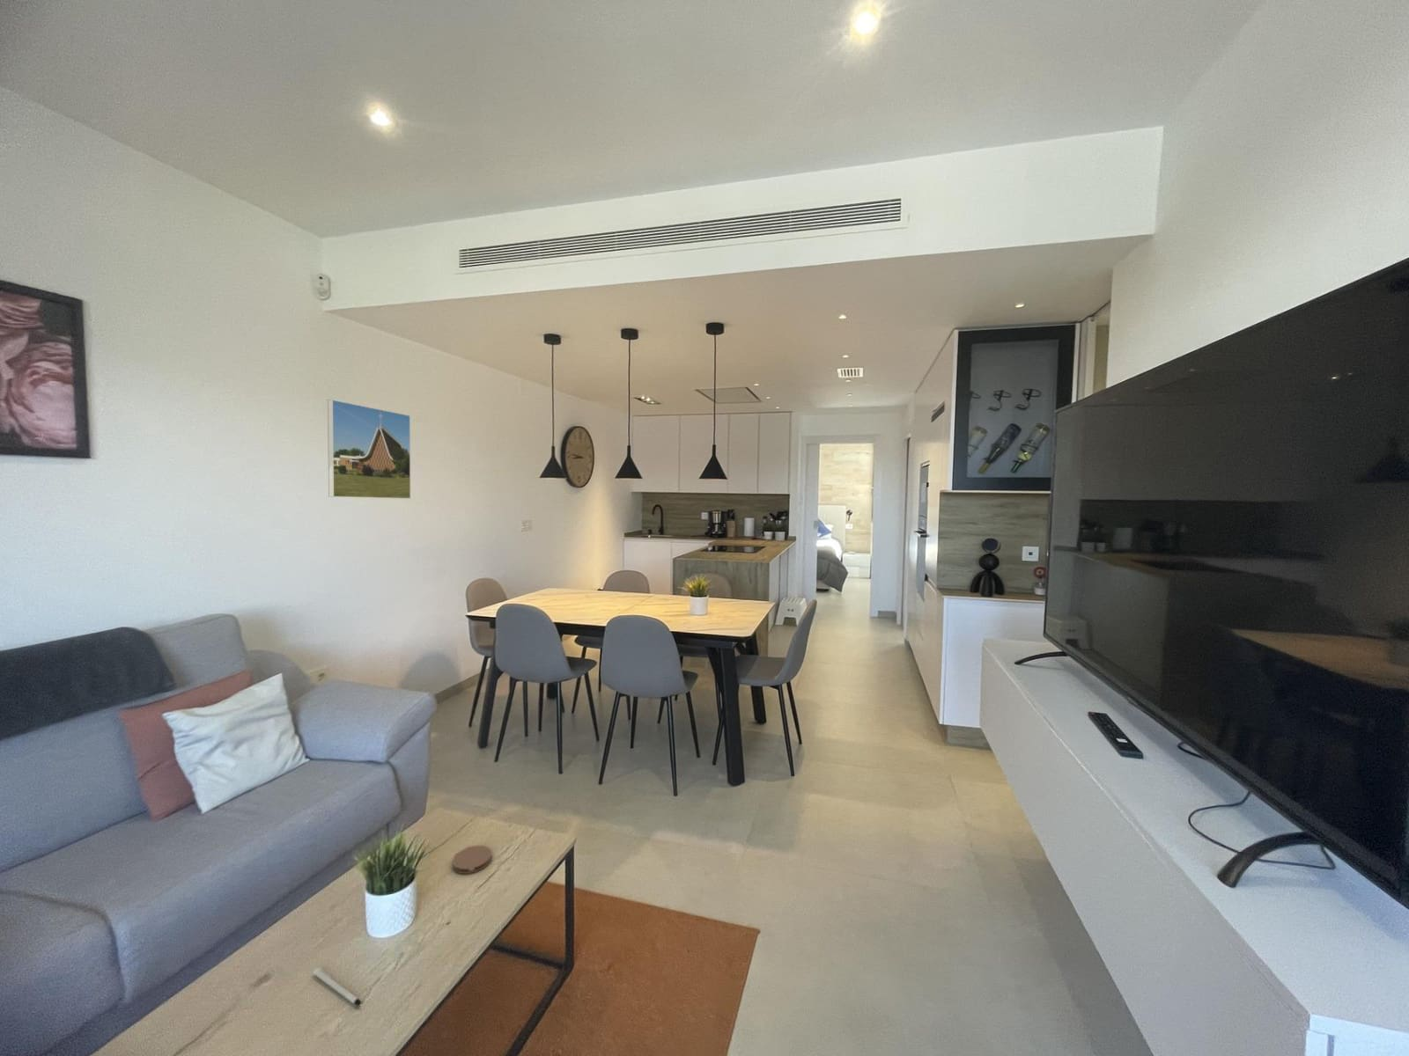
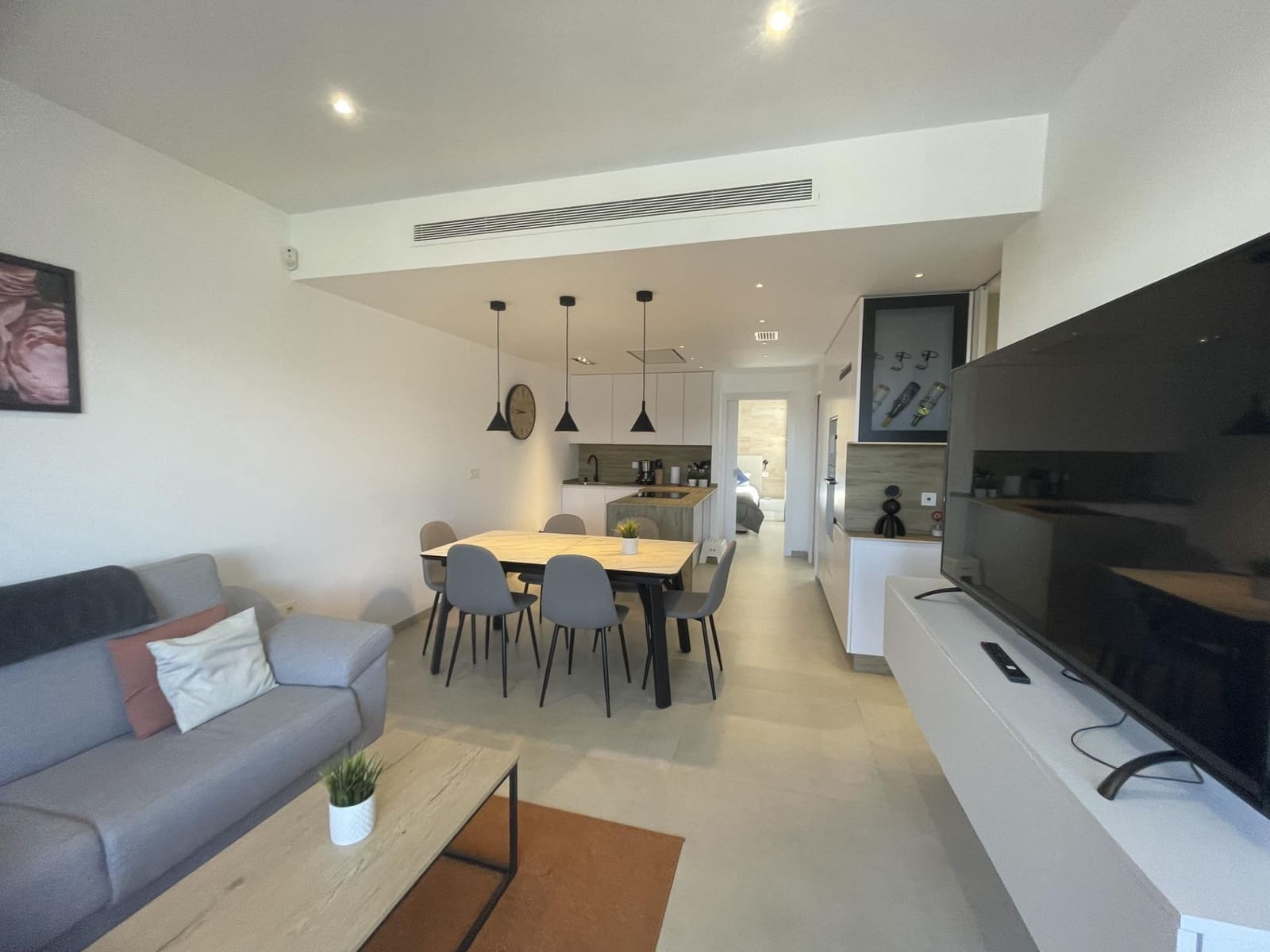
- pen (338, 986)
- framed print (373, 454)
- coaster (472, 859)
